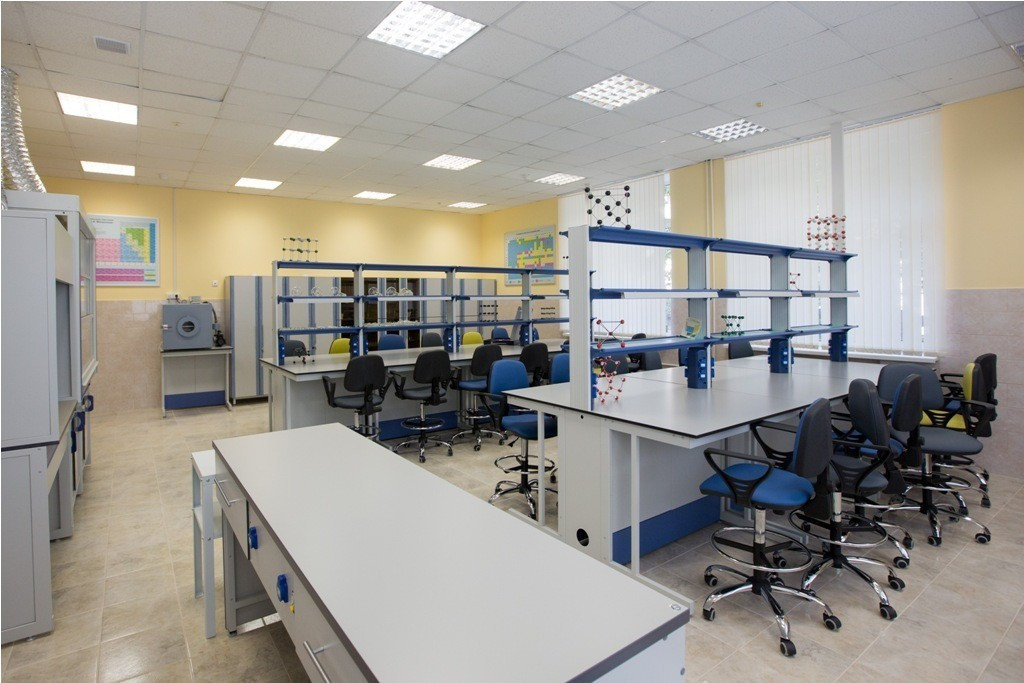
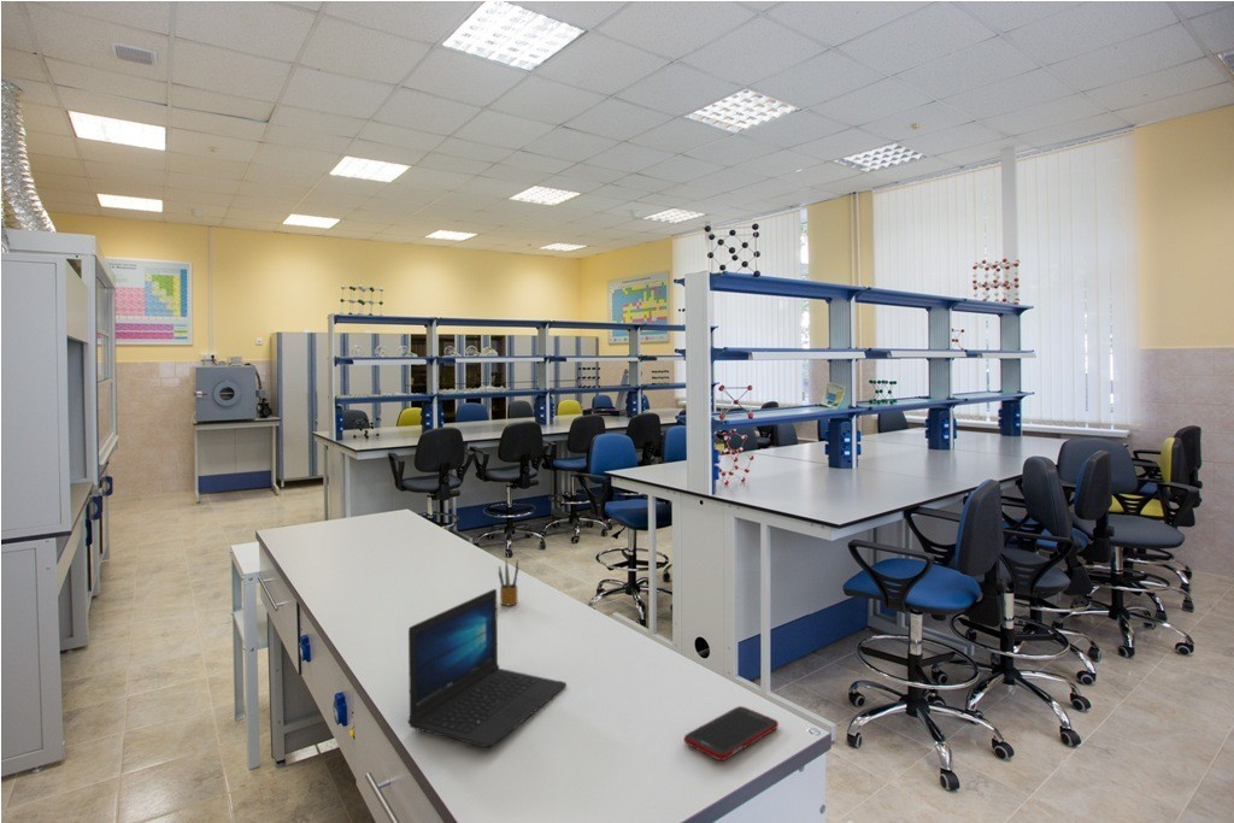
+ pencil box (509, 582)
+ cell phone (731, 731)
+ laptop (490, 658)
